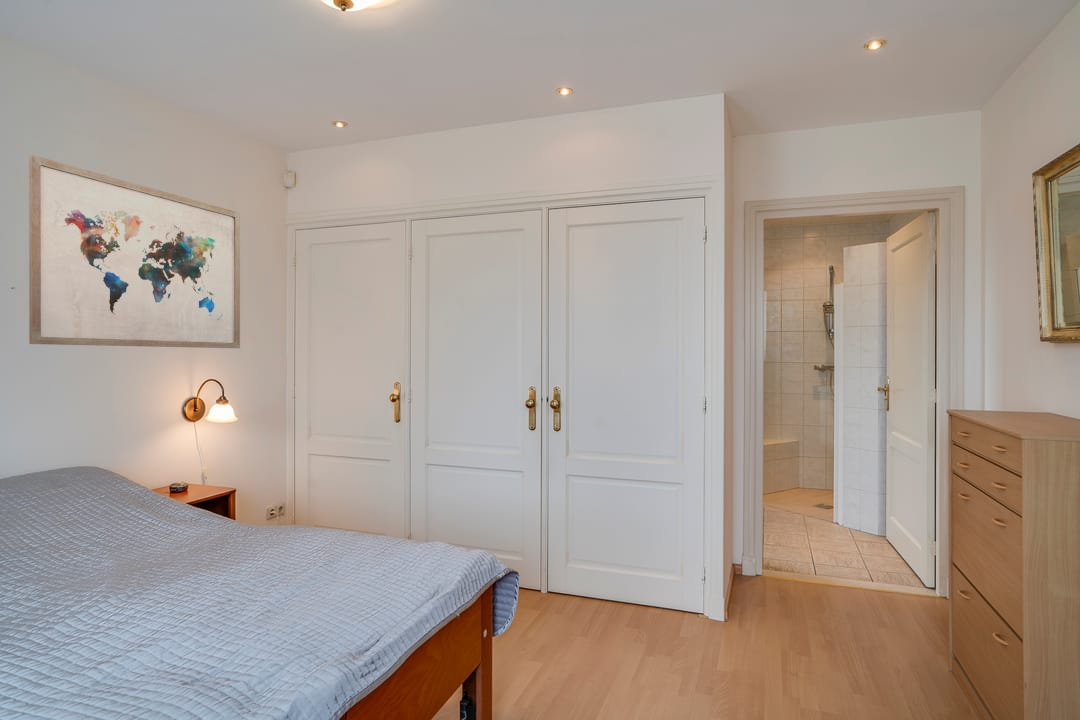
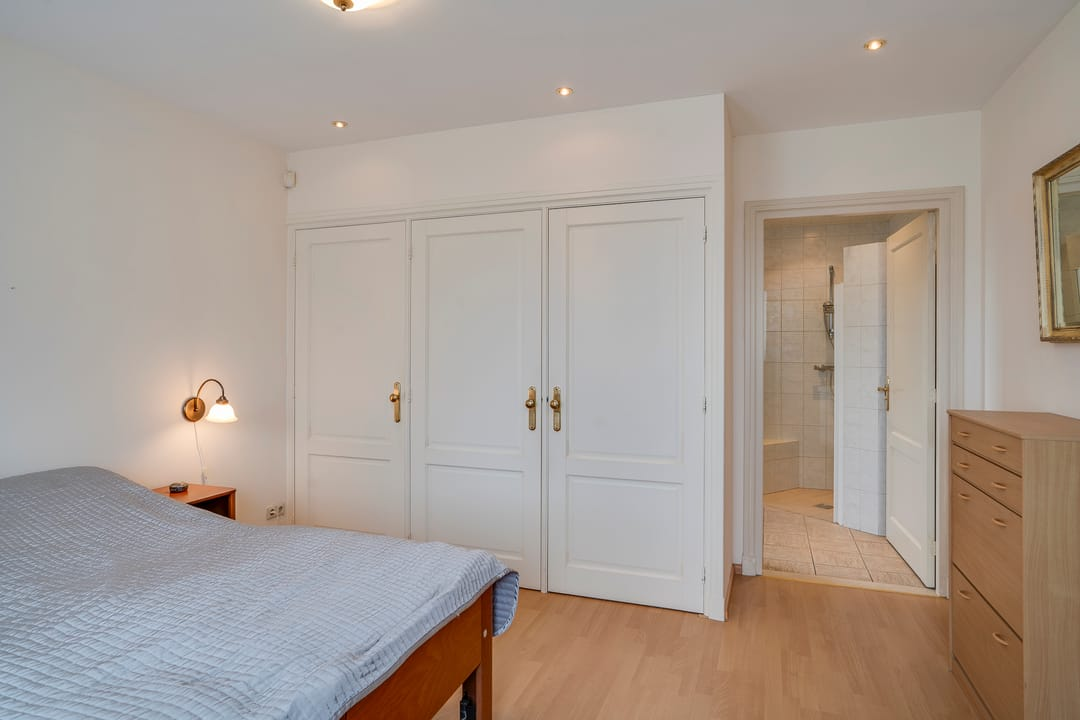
- wall art (151, 267)
